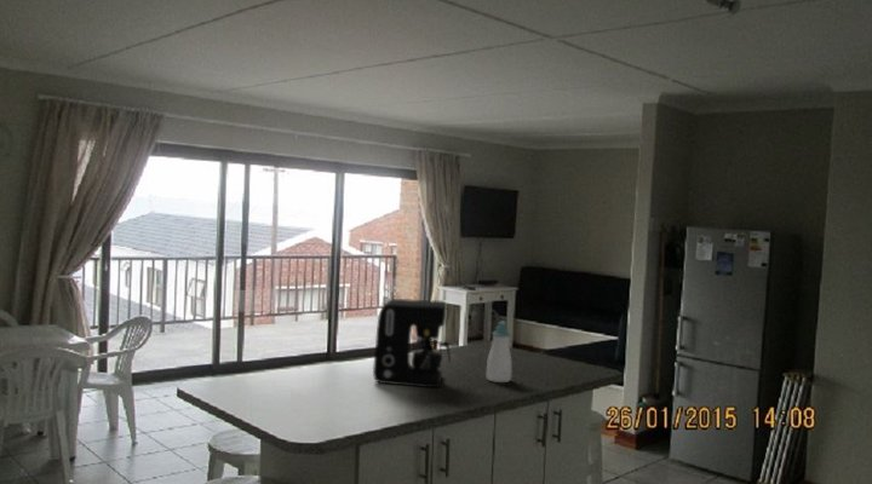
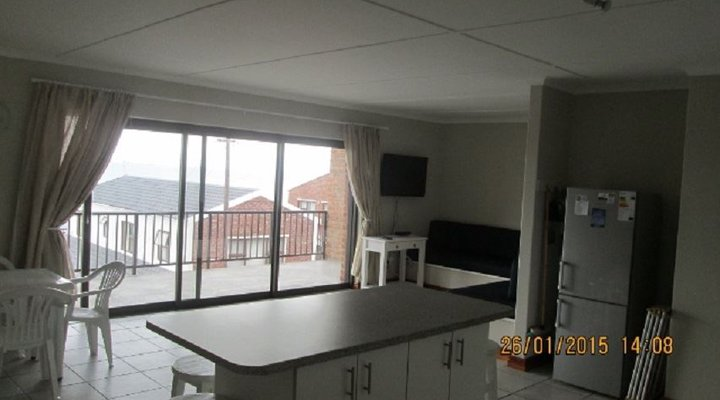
- coffee maker (417, 341)
- soap bottle (500, 351)
